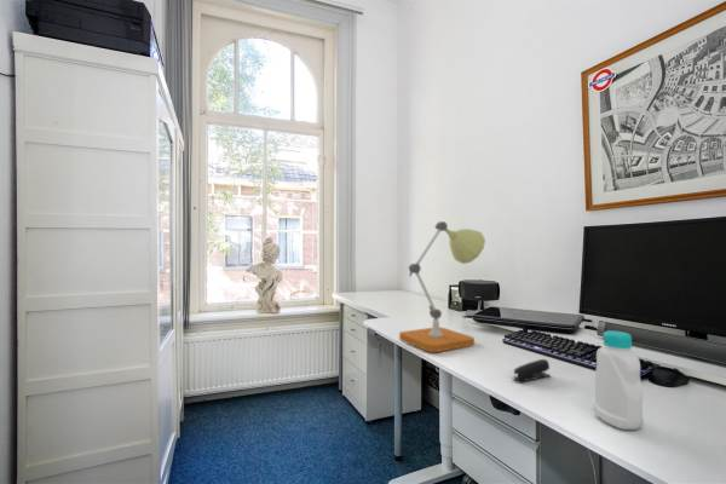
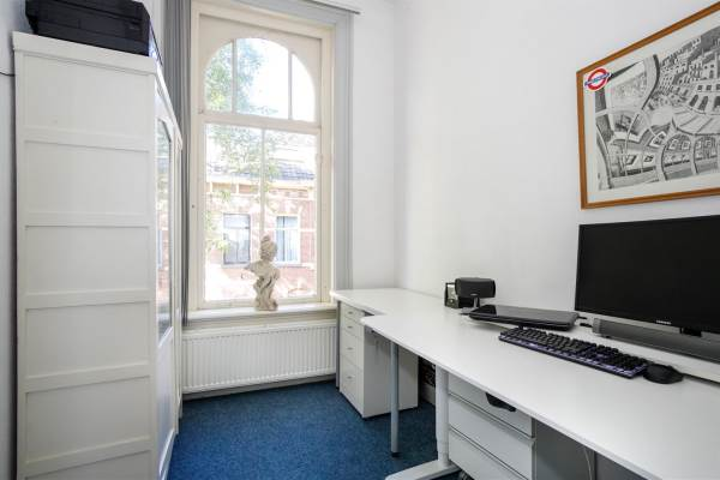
- desk lamp (426, 289)
- bottle (617, 376)
- stapler (531, 369)
